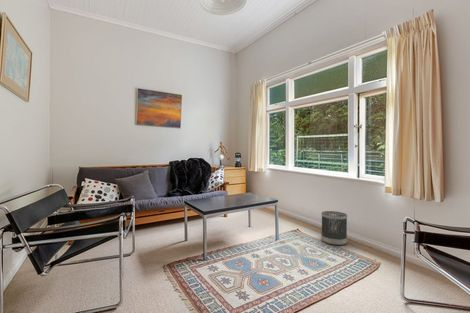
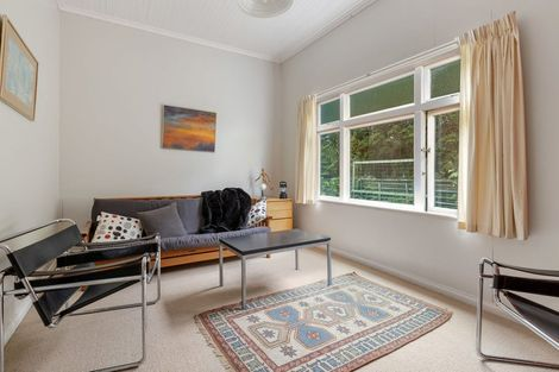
- wastebasket (334, 227)
